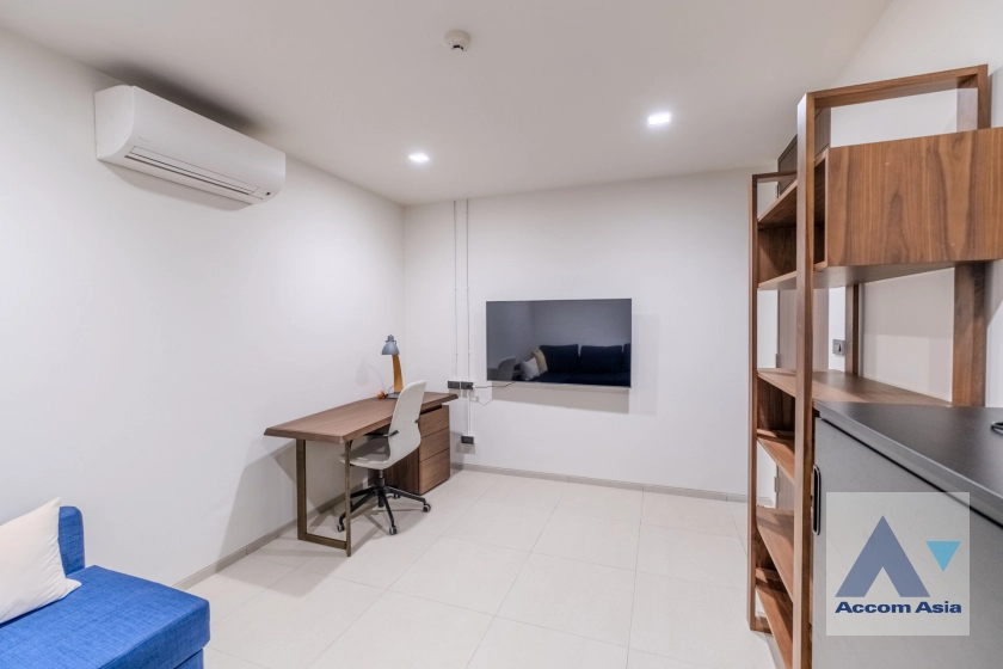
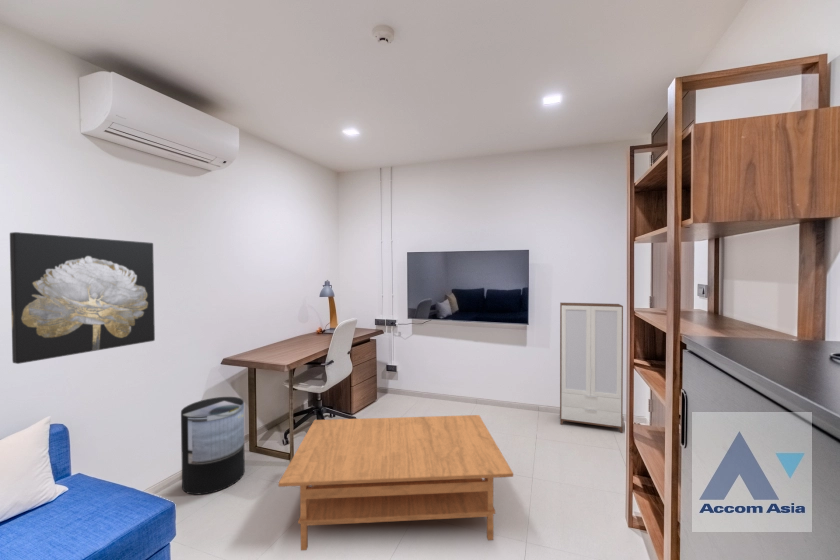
+ coffee table (398, 473)
+ trash can (213, 442)
+ wall art (92, 294)
+ cabinet (589, 364)
